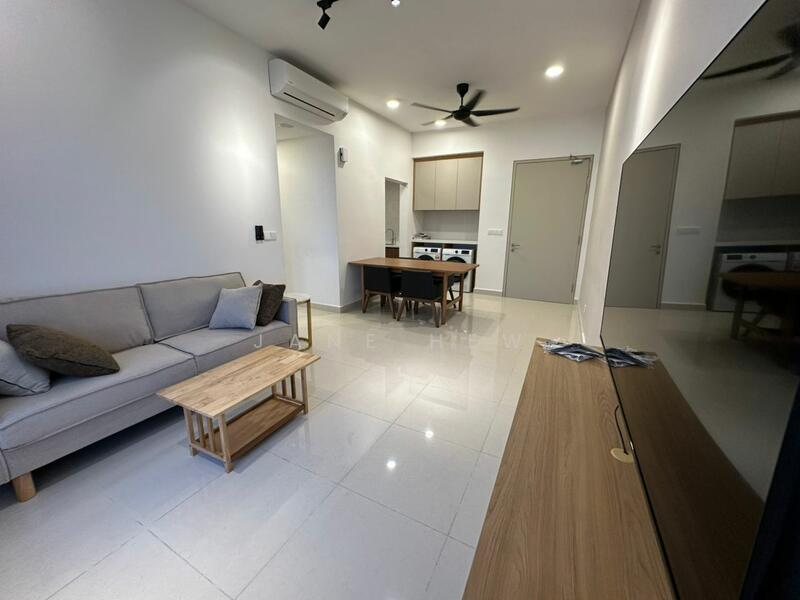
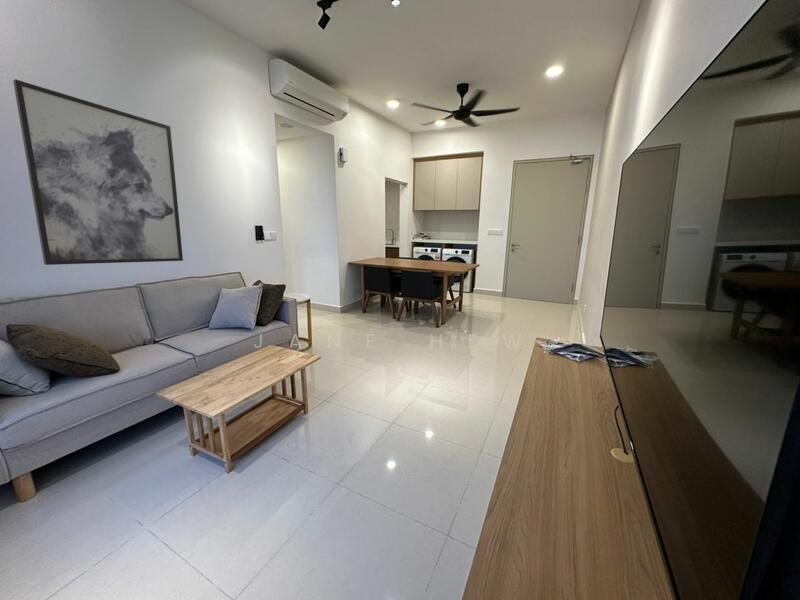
+ wall art (114, 187)
